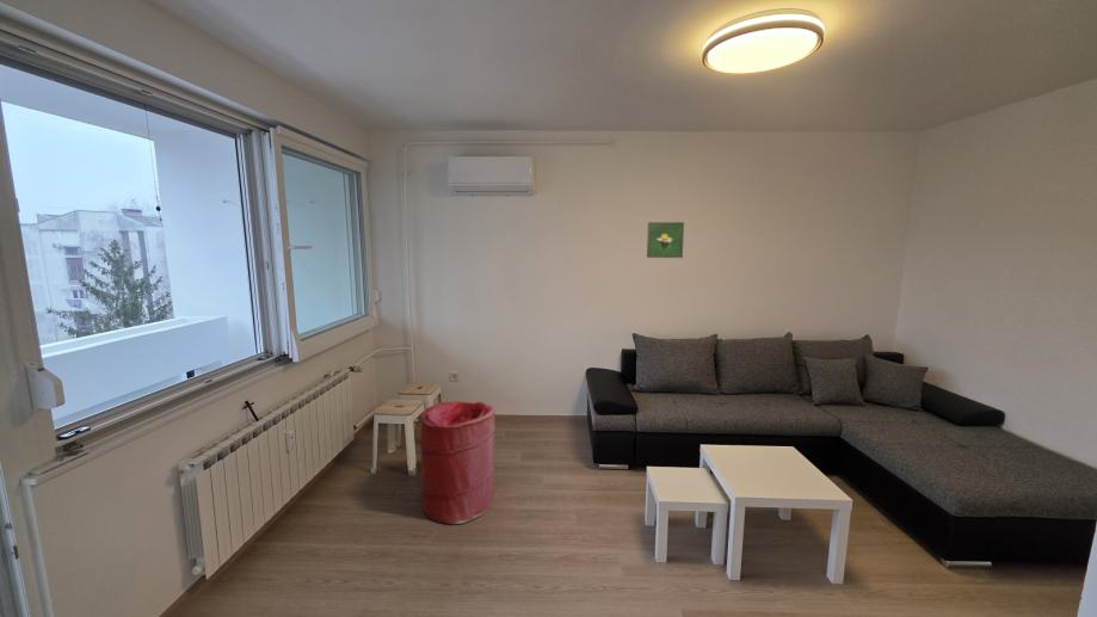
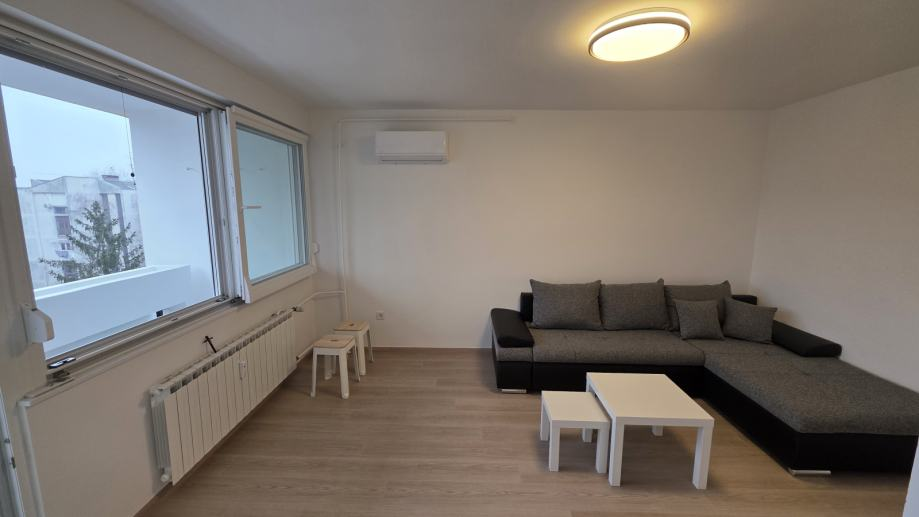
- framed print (665, 240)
- laundry hamper (458, 454)
